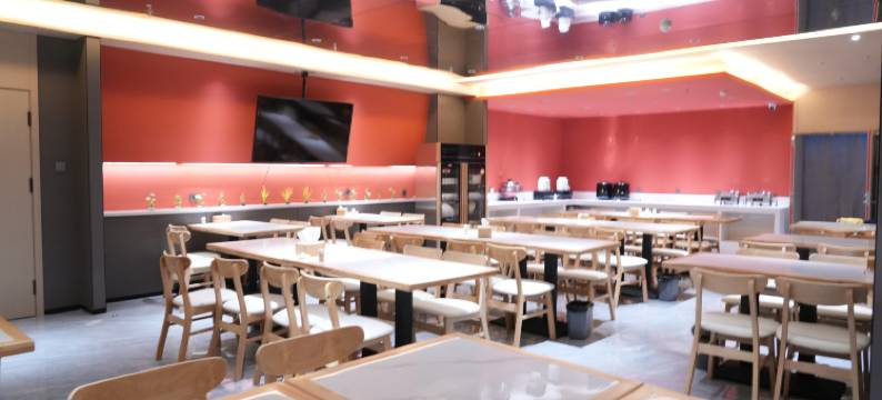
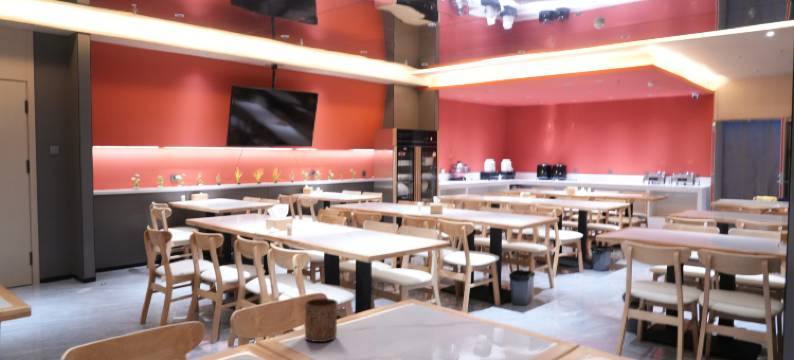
+ cup (321, 319)
